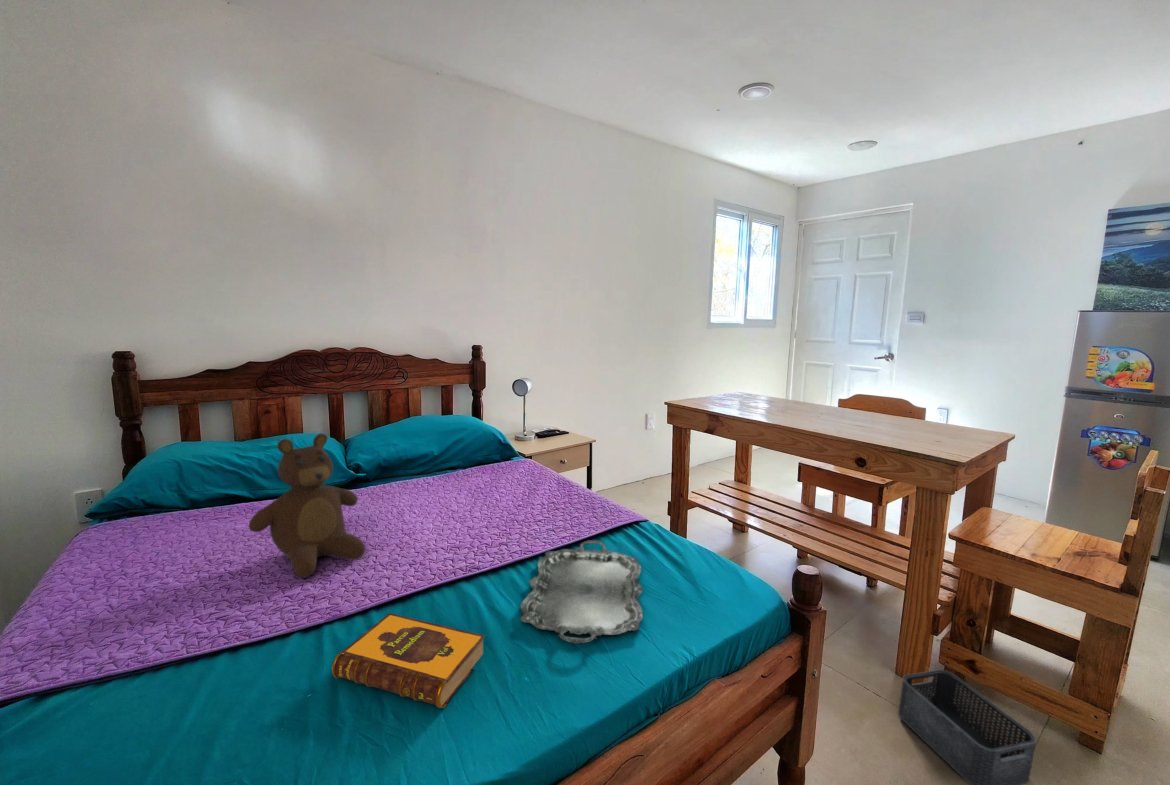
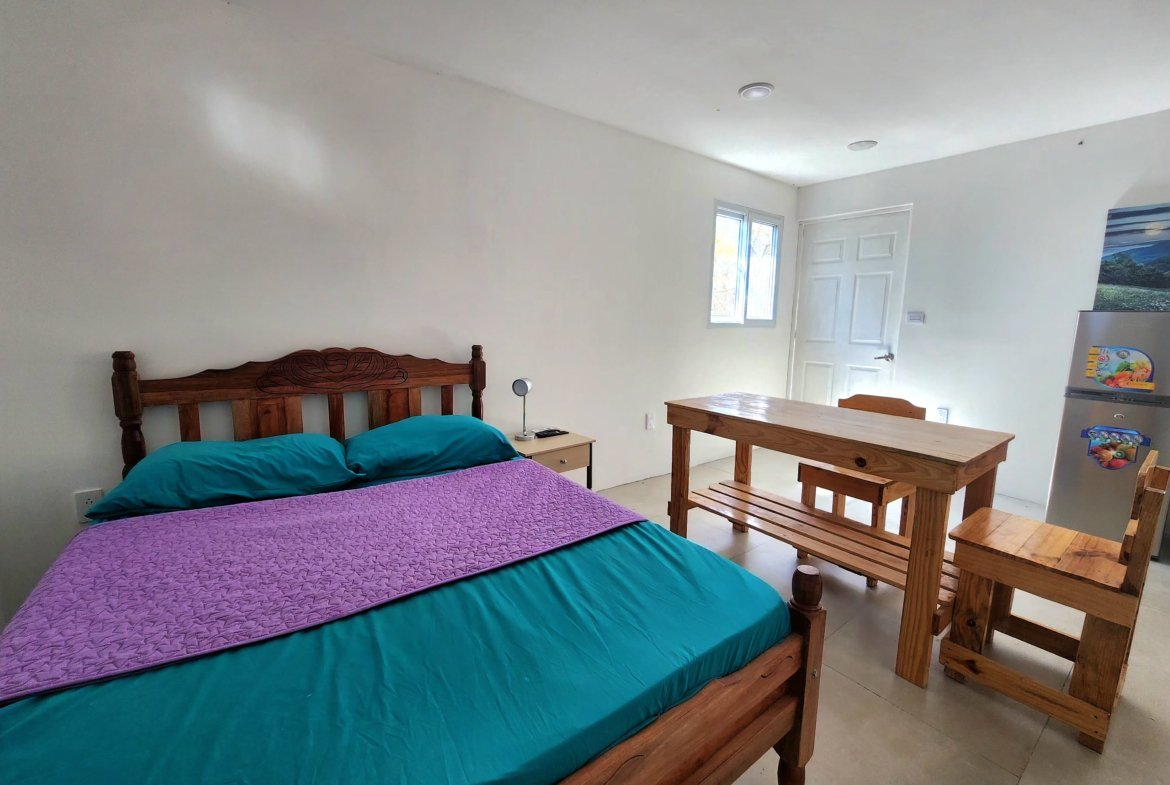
- serving tray (585, 585)
- teddy bear (314, 499)
- storage bin (961, 725)
- hardback book (411, 657)
